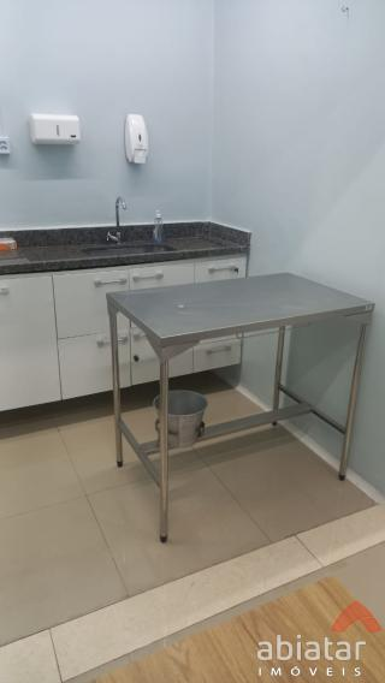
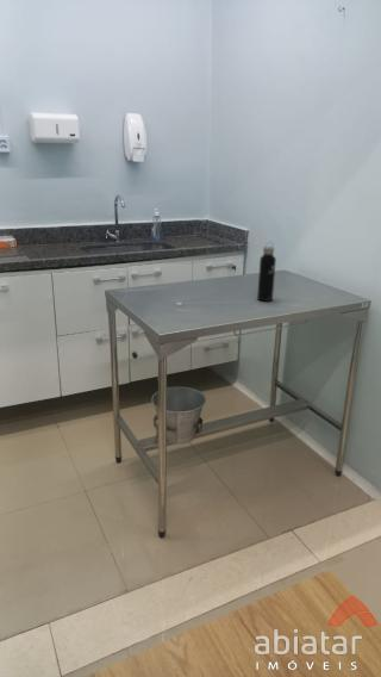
+ water bottle (267, 271)
